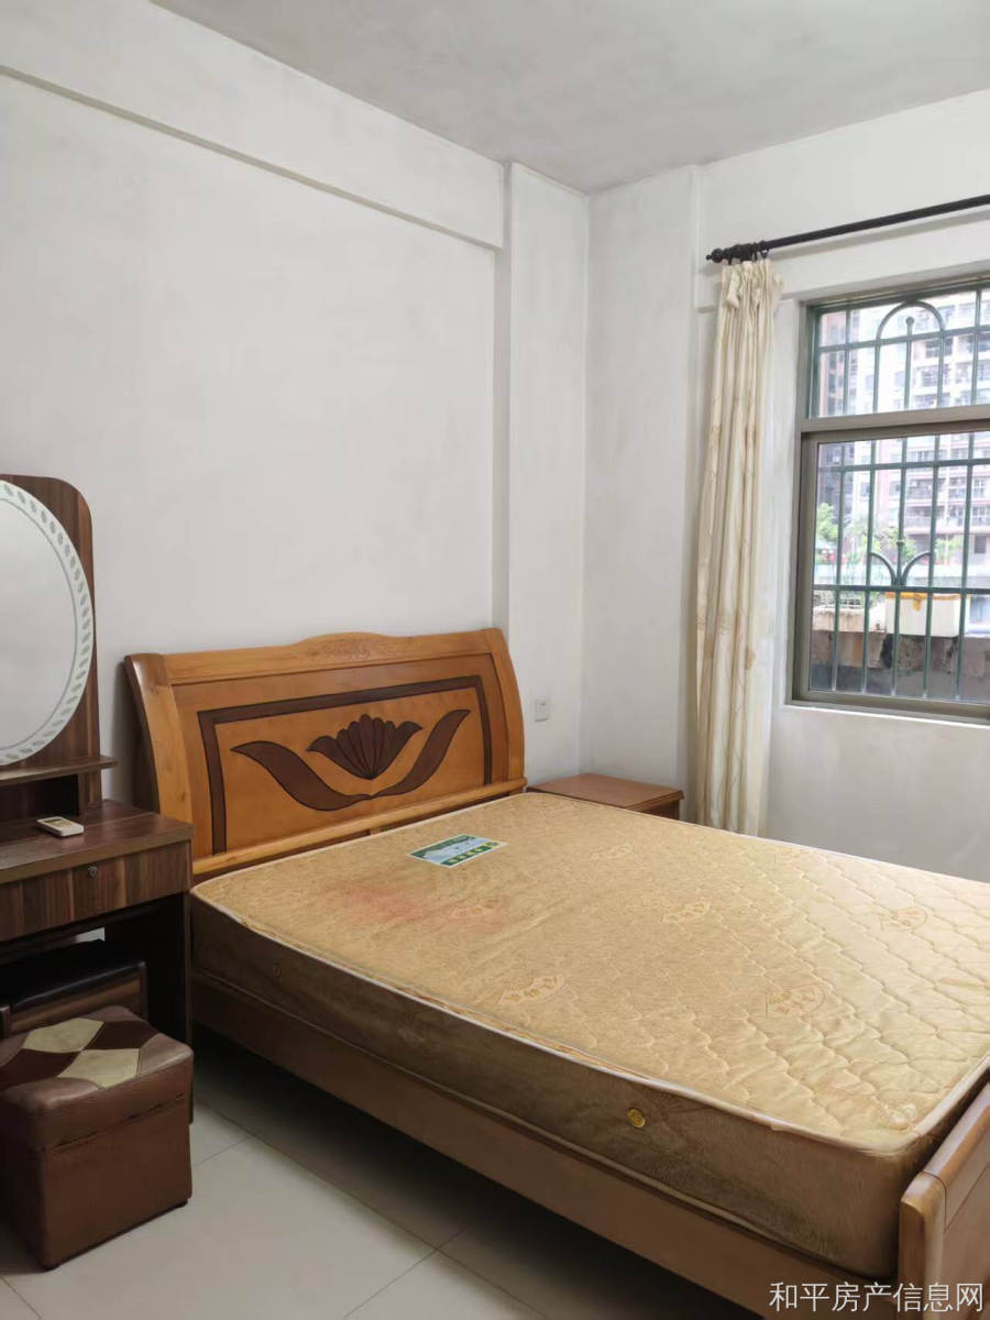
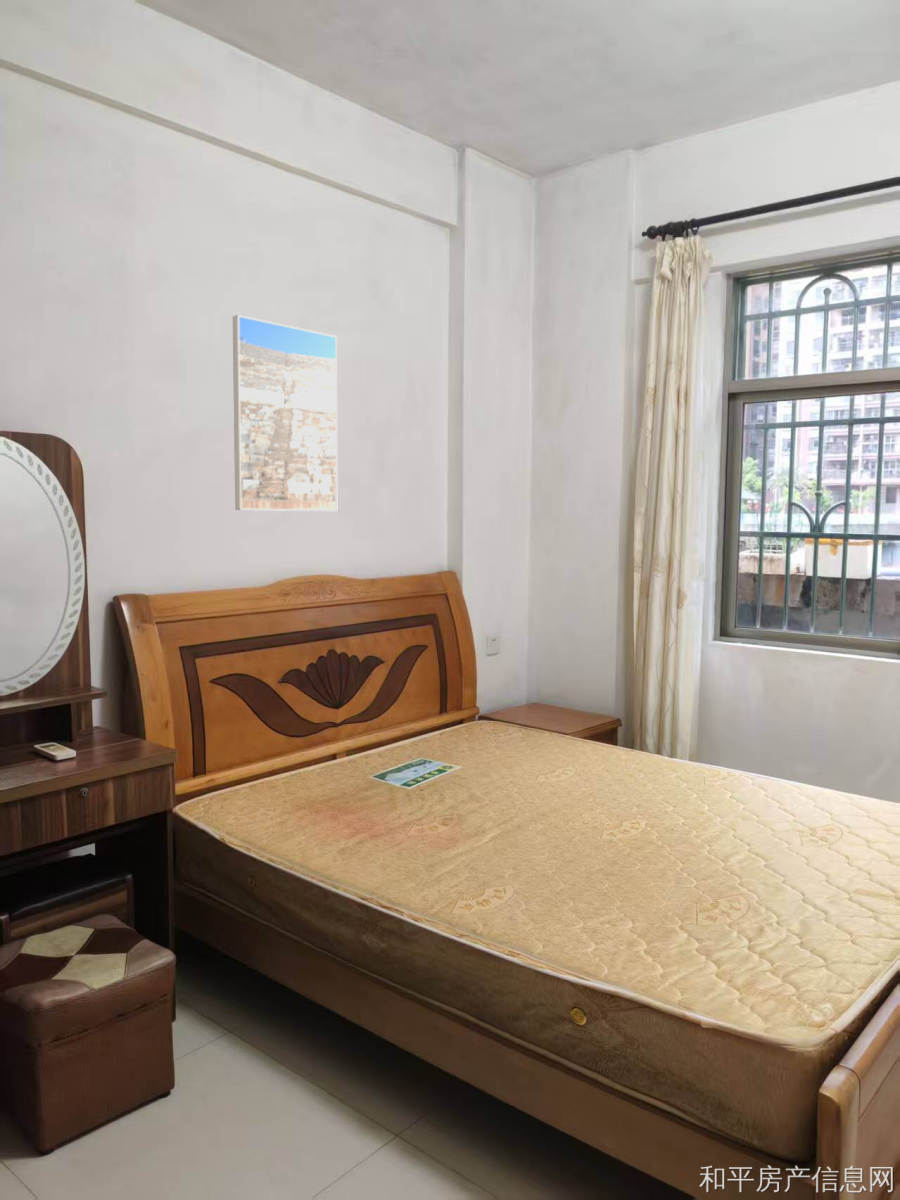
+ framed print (288, 419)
